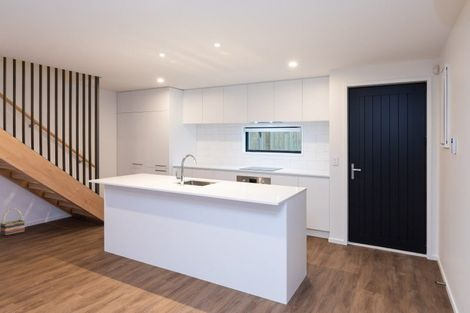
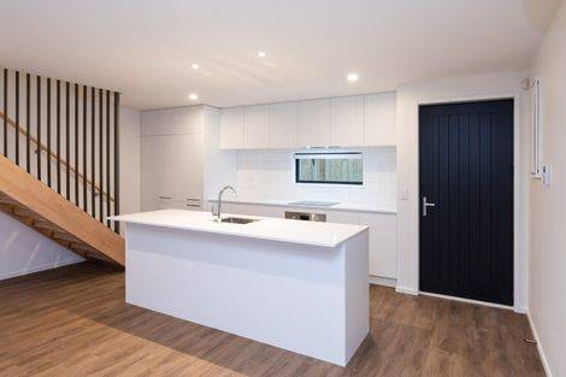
- basket (12, 221)
